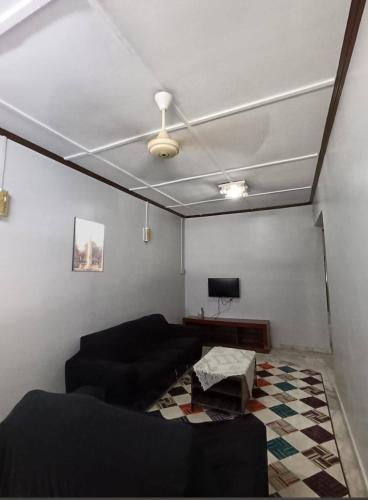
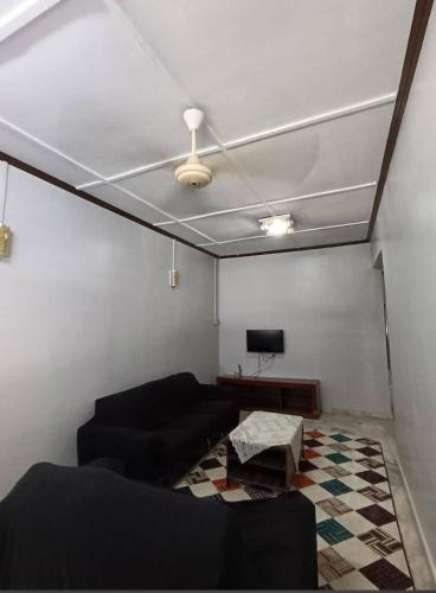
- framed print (89, 246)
